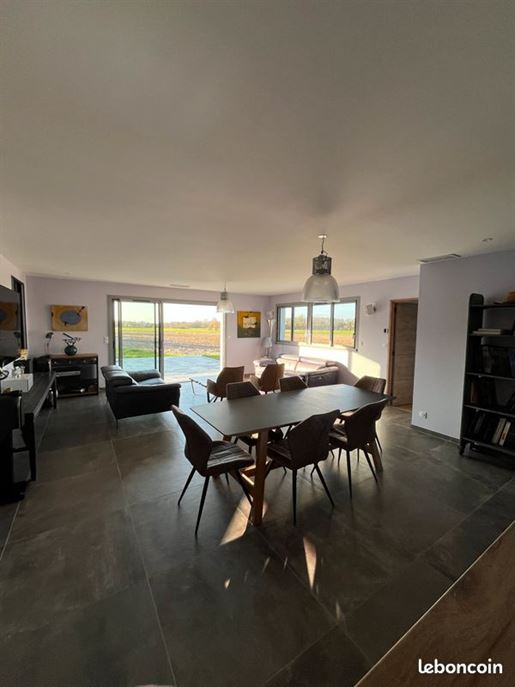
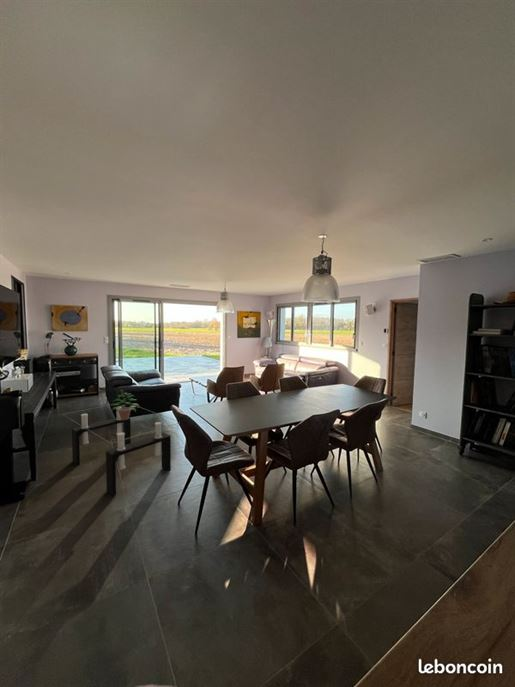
+ coffee table (120, 442)
+ potted plant (124, 403)
